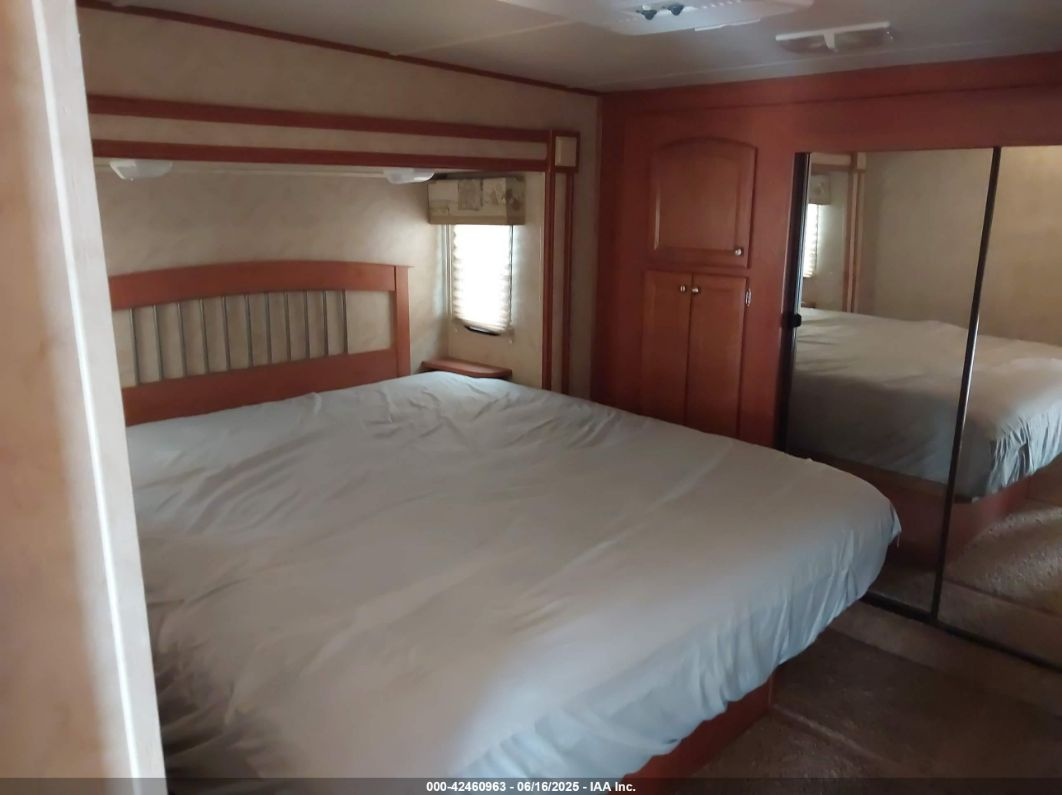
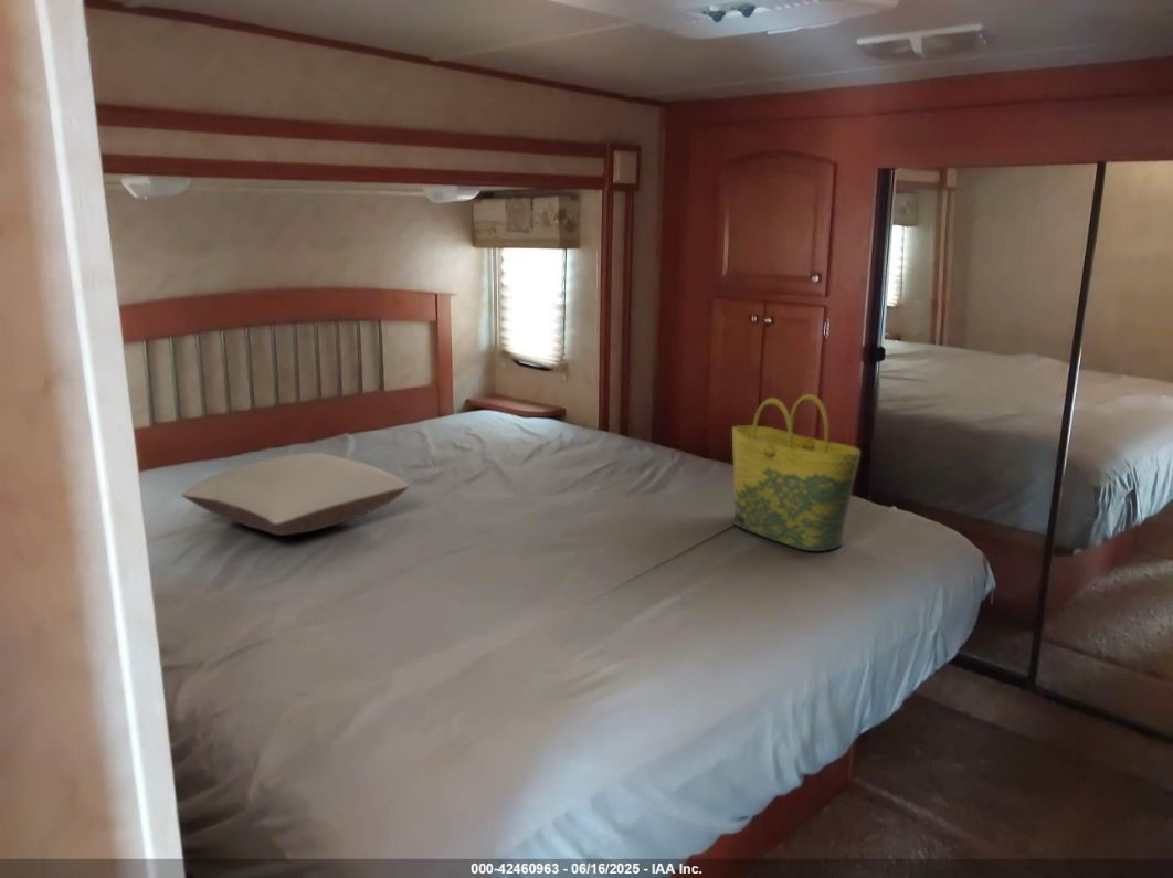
+ pillow (297, 493)
+ tote bag (789, 466)
